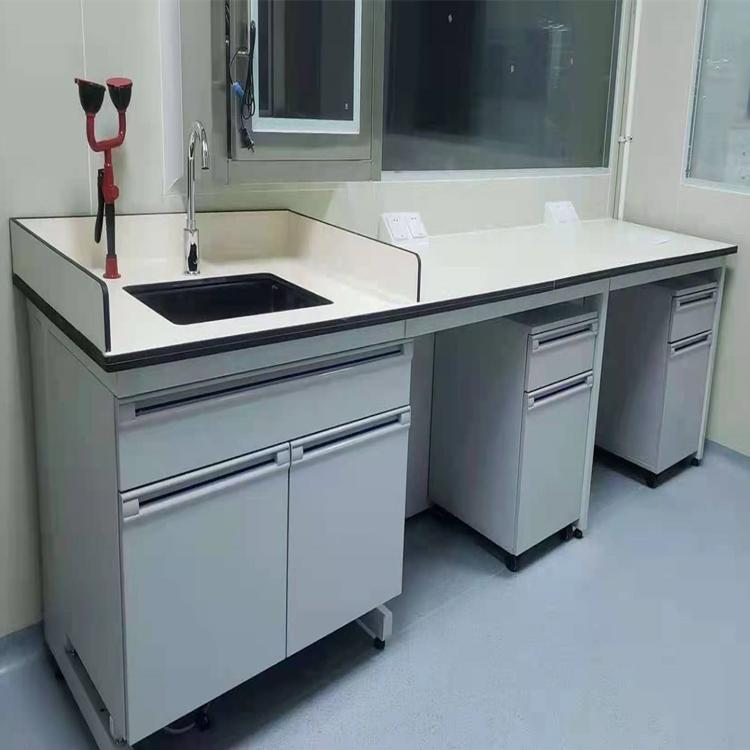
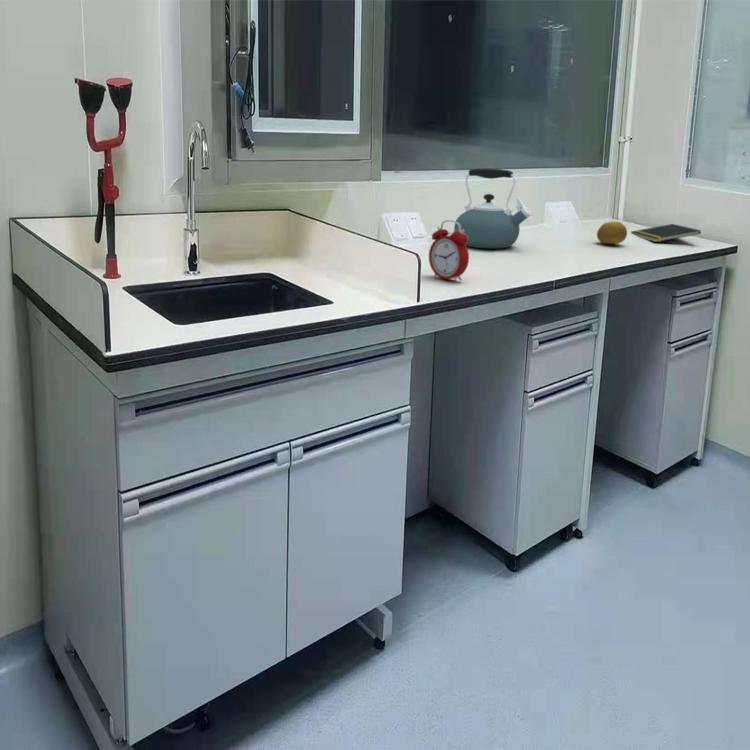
+ alarm clock (449, 250)
+ kettle (494, 207)
+ notepad (664, 232)
+ fruit (611, 233)
